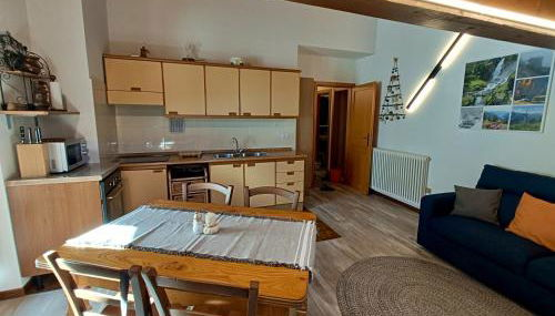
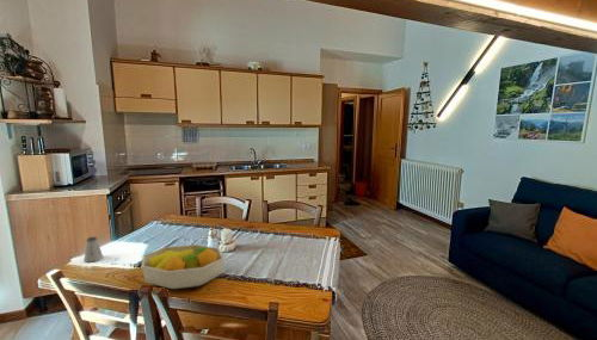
+ fruit bowl (183, 261)
+ saltshaker (92, 248)
